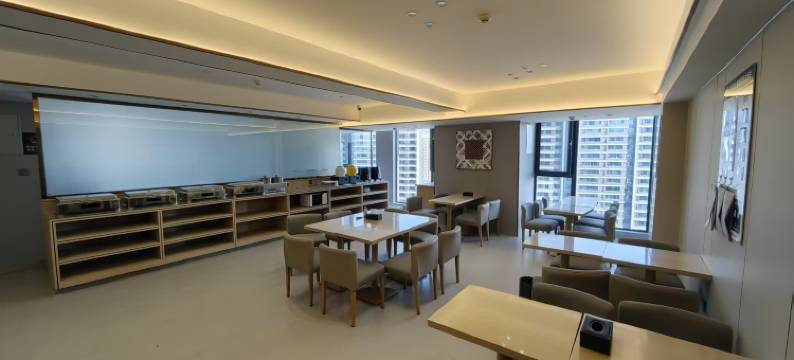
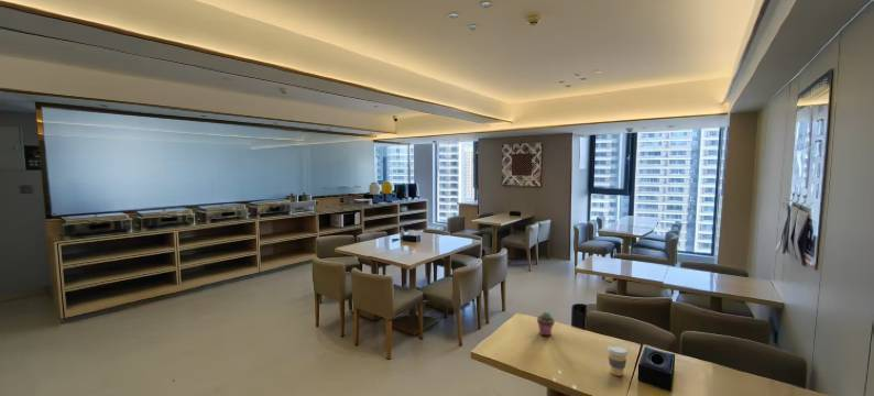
+ coffee cup (616, 360)
+ potted succulent (545, 322)
